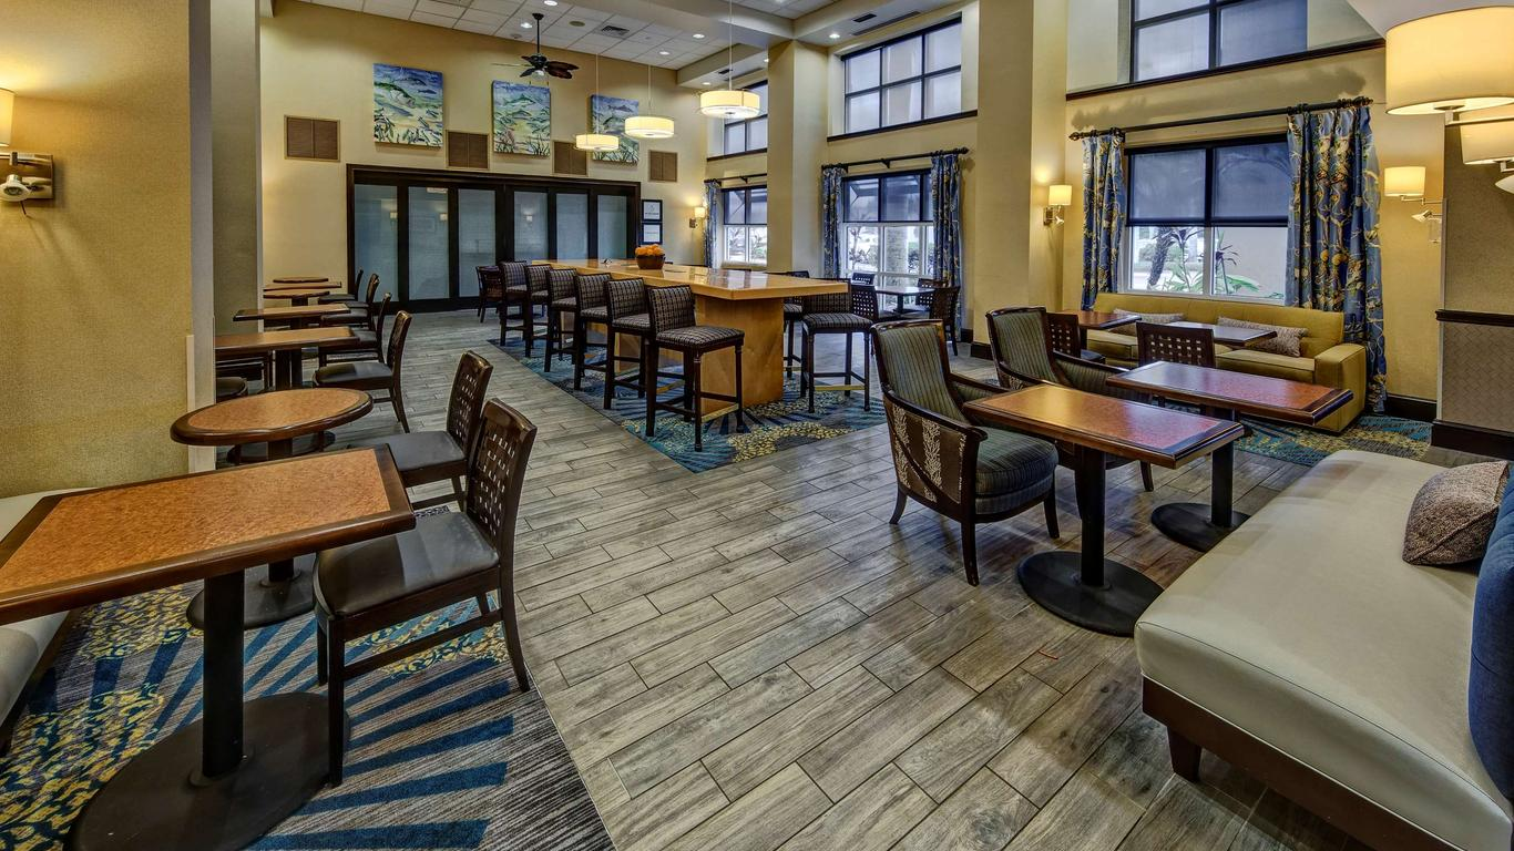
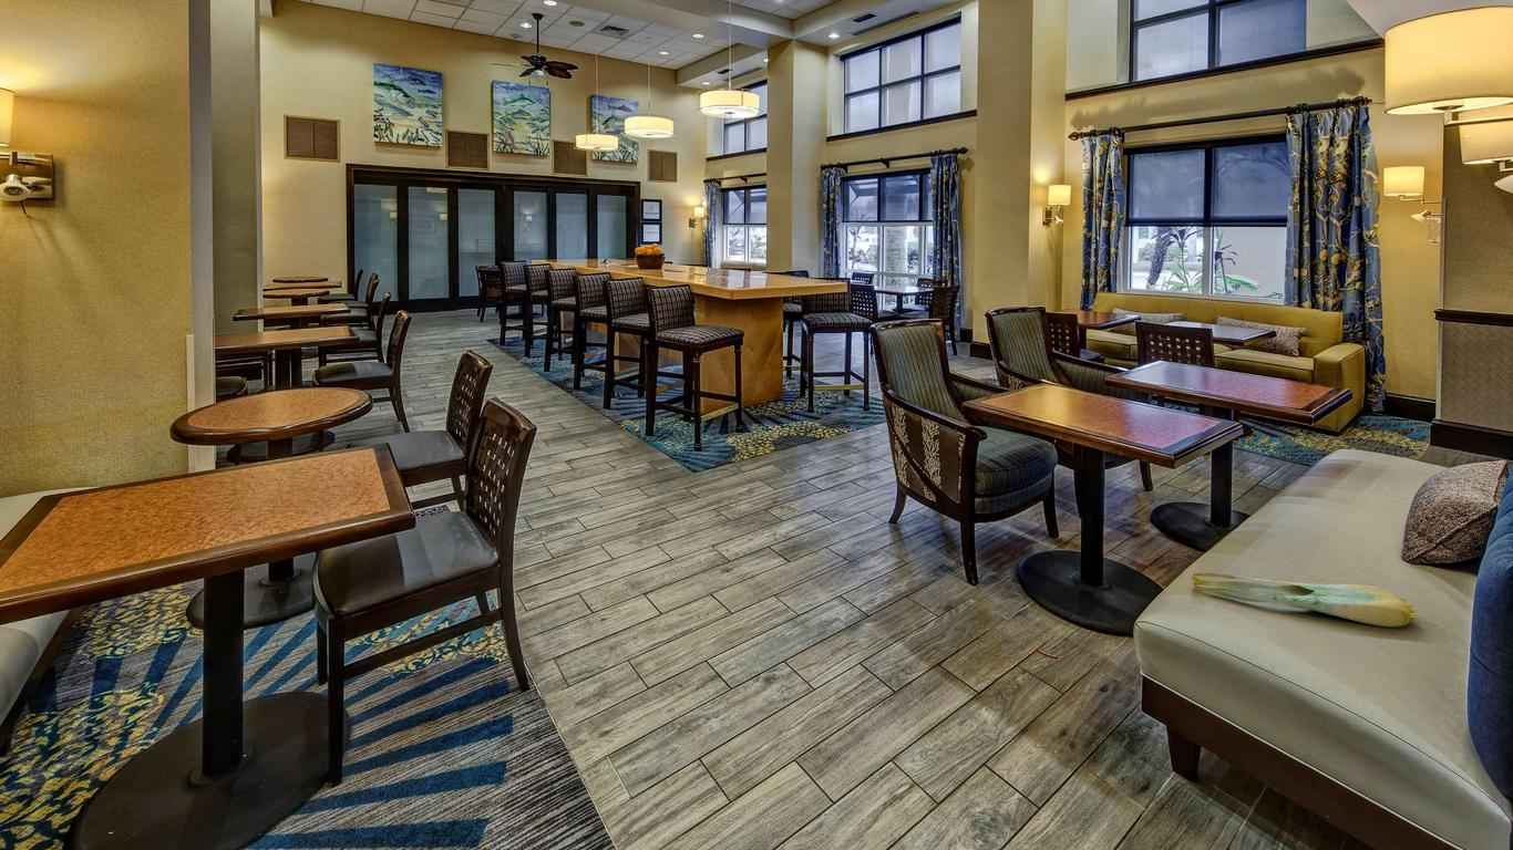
+ tote bag (1295, 593)
